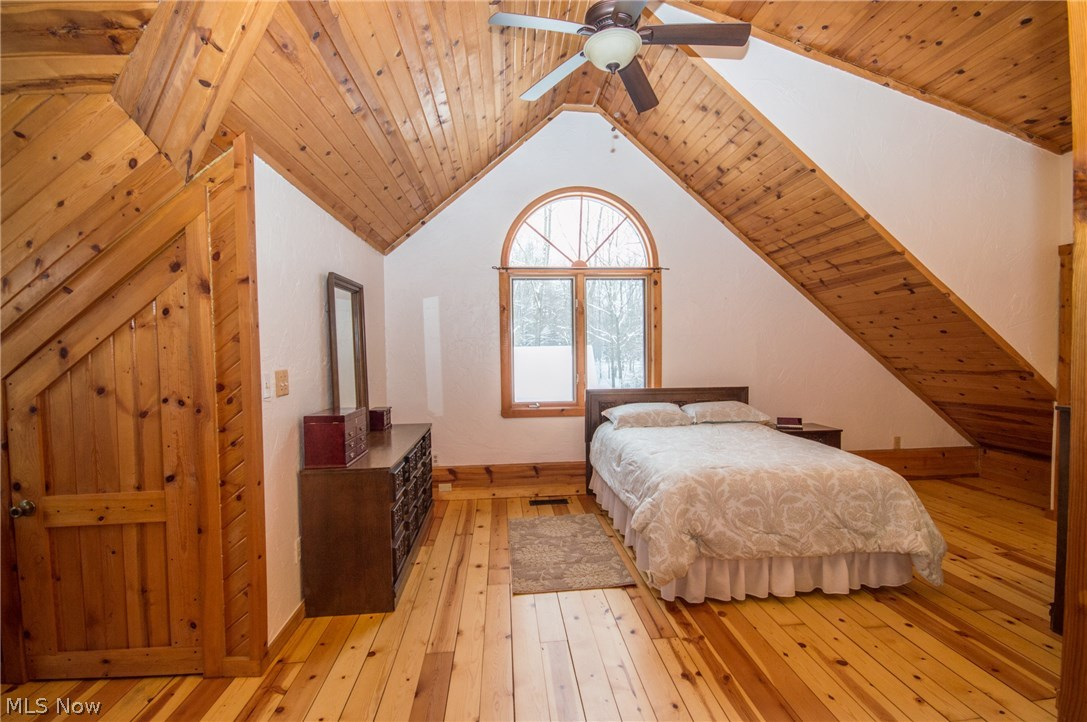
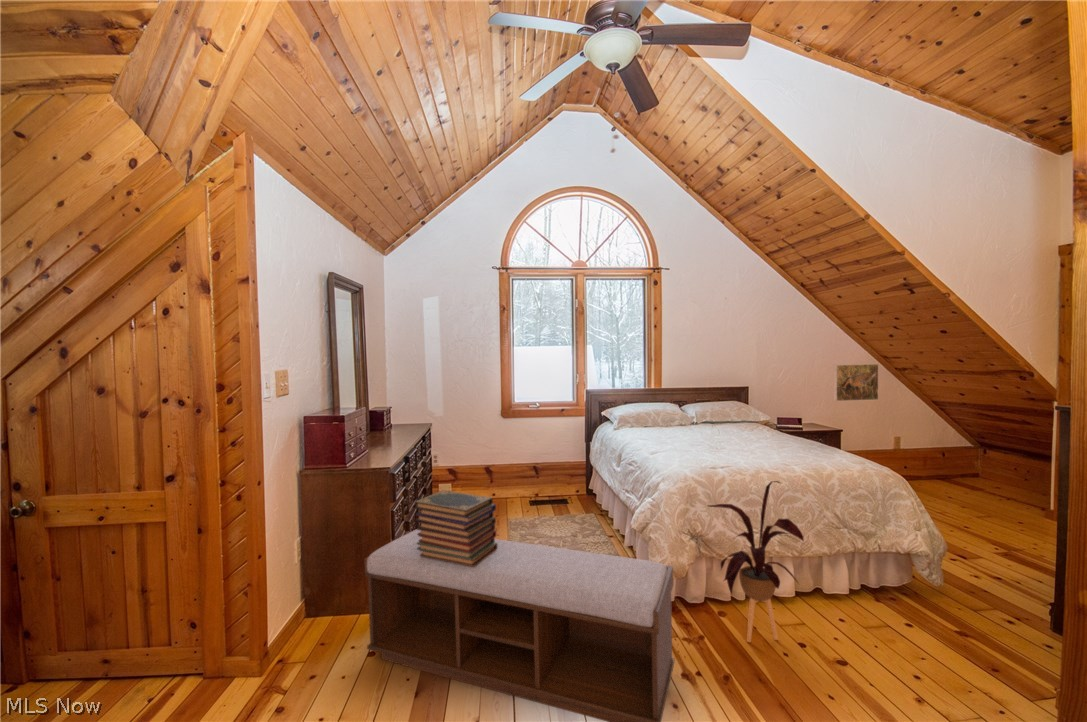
+ house plant (753, 558)
+ bench (514, 612)
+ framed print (856, 382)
+ book stack (455, 526)
